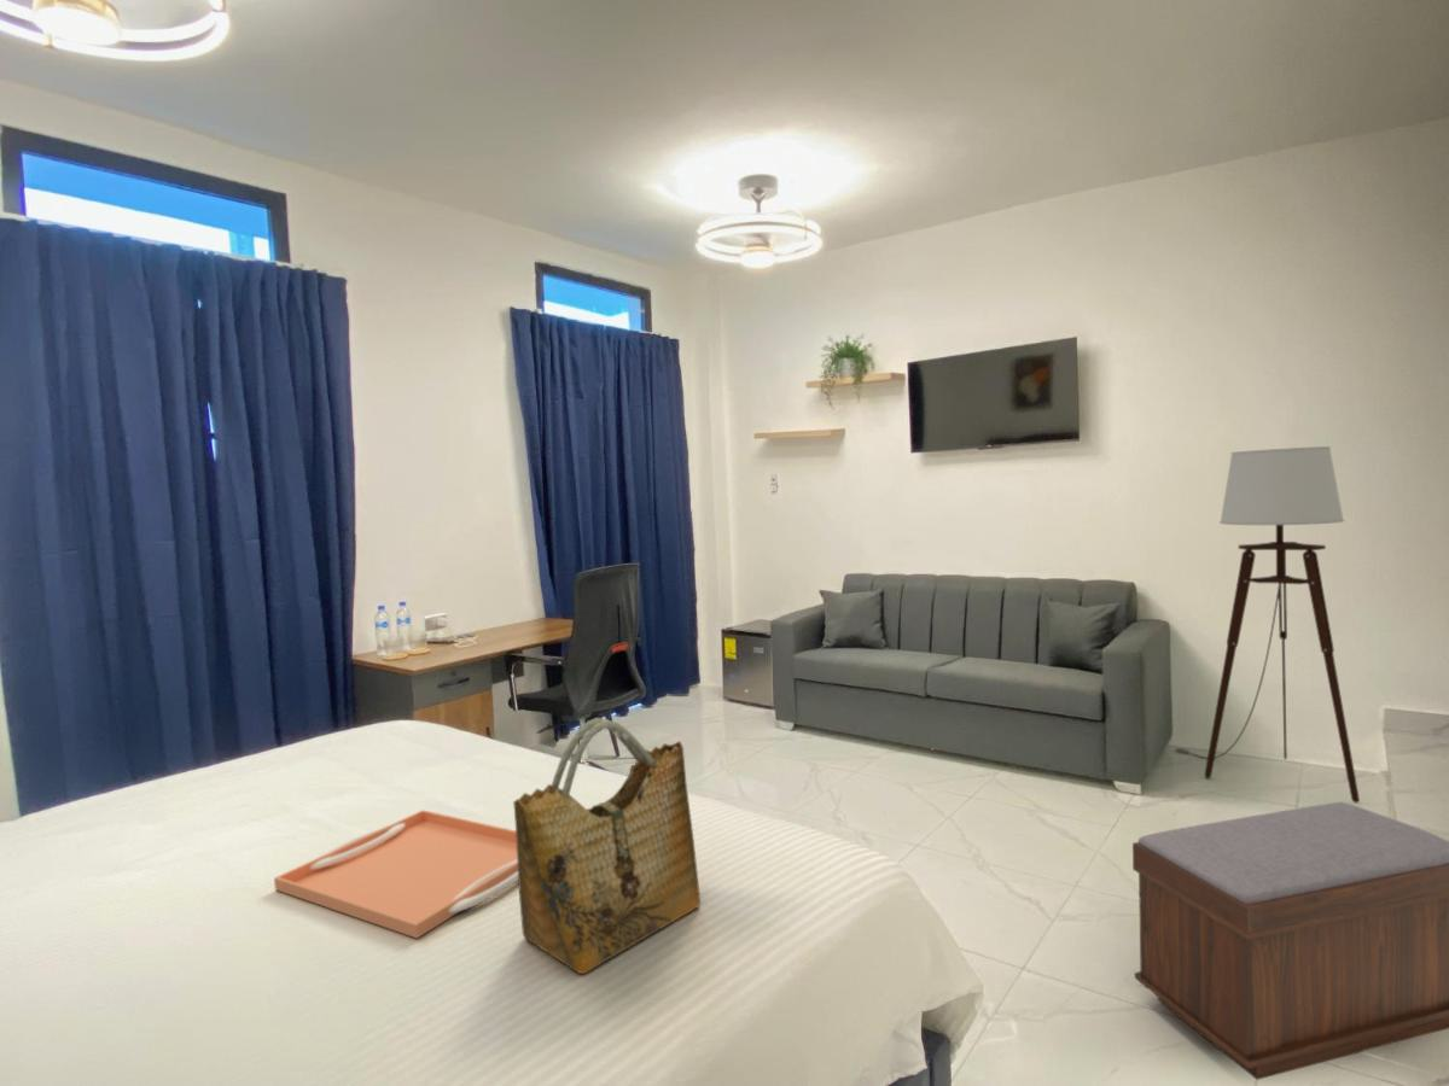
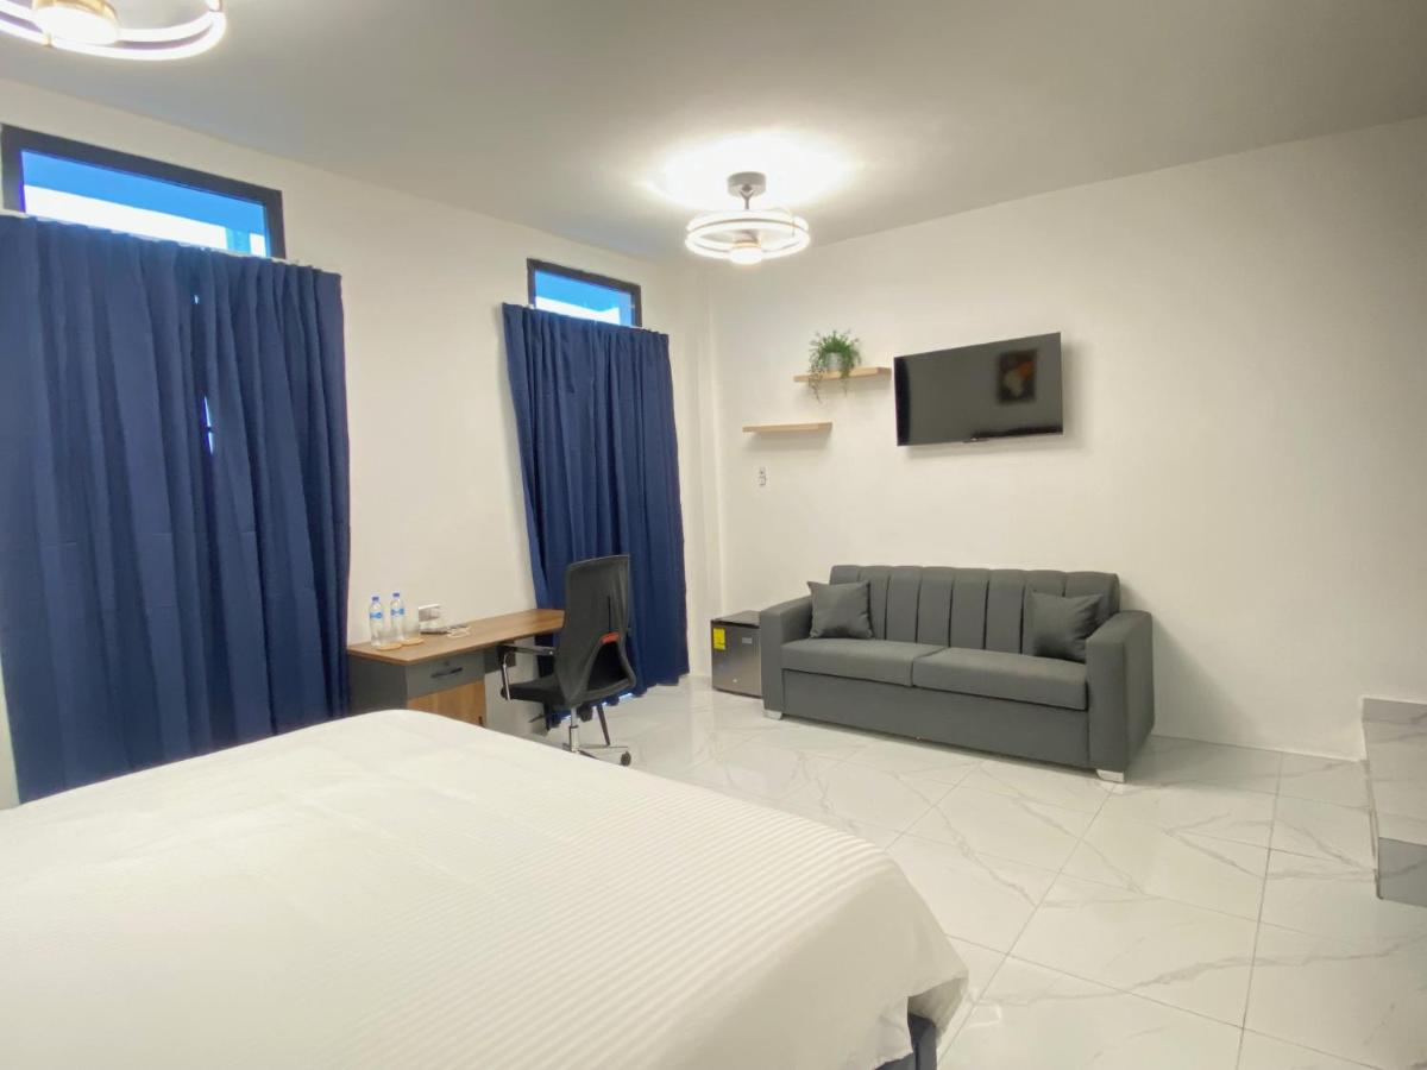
- bench (1302, 924)
- grocery bag (609, 821)
- serving tray (420, 864)
- floor lamp (1244, 611)
